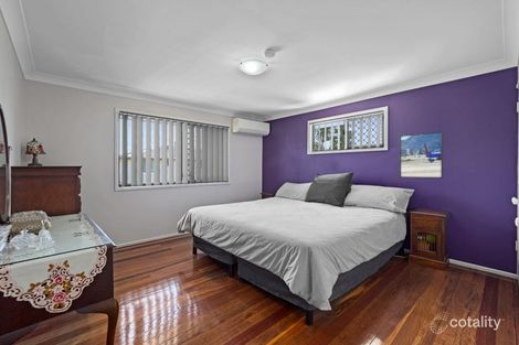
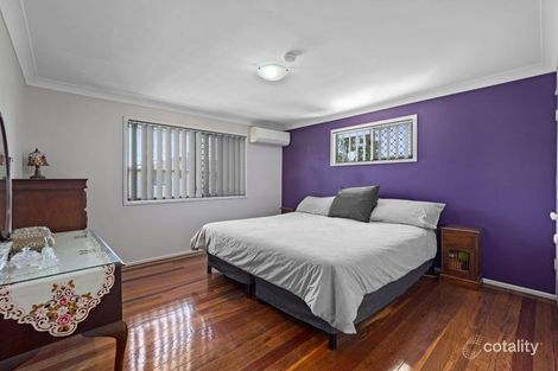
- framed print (420, 155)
